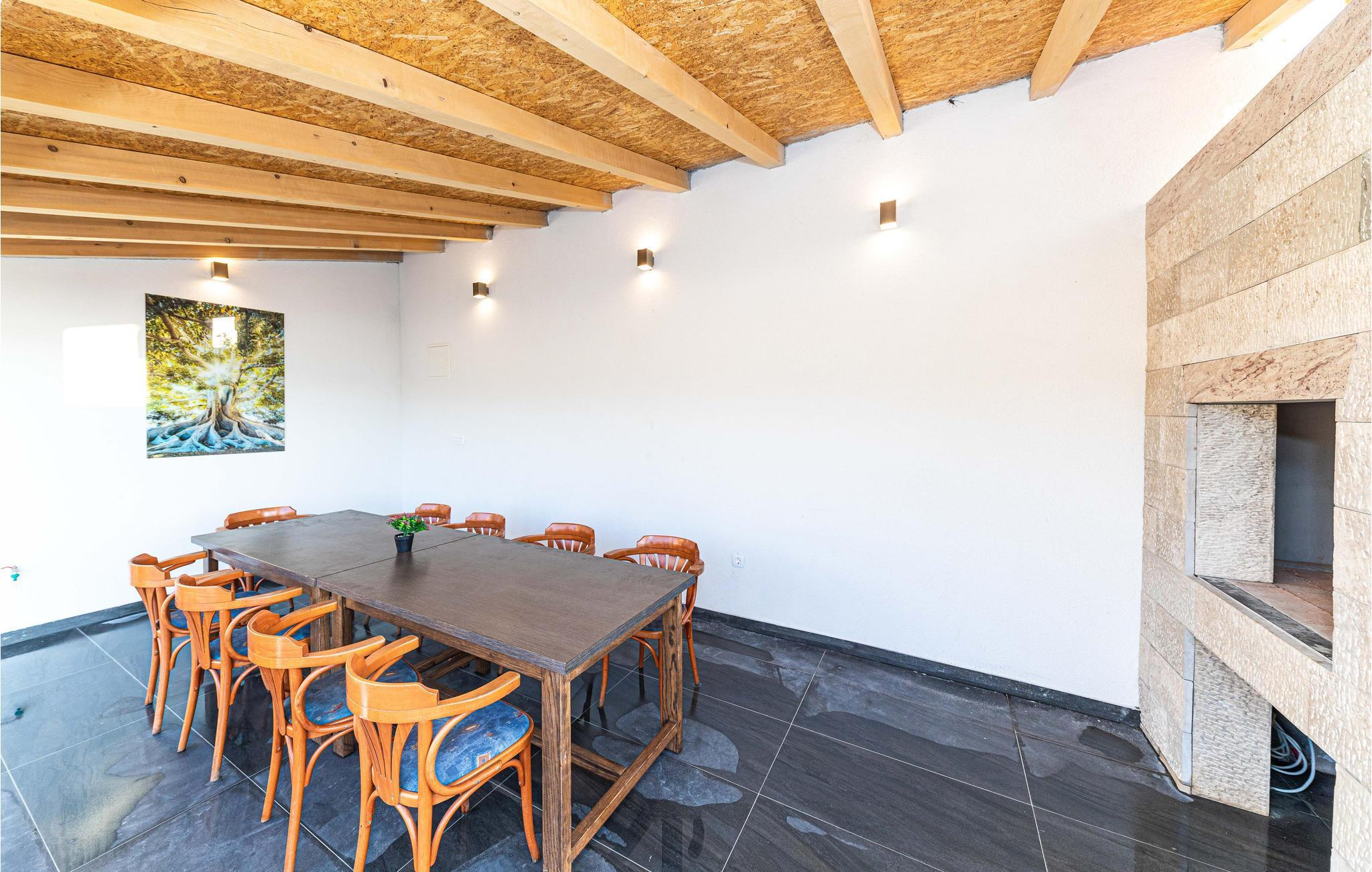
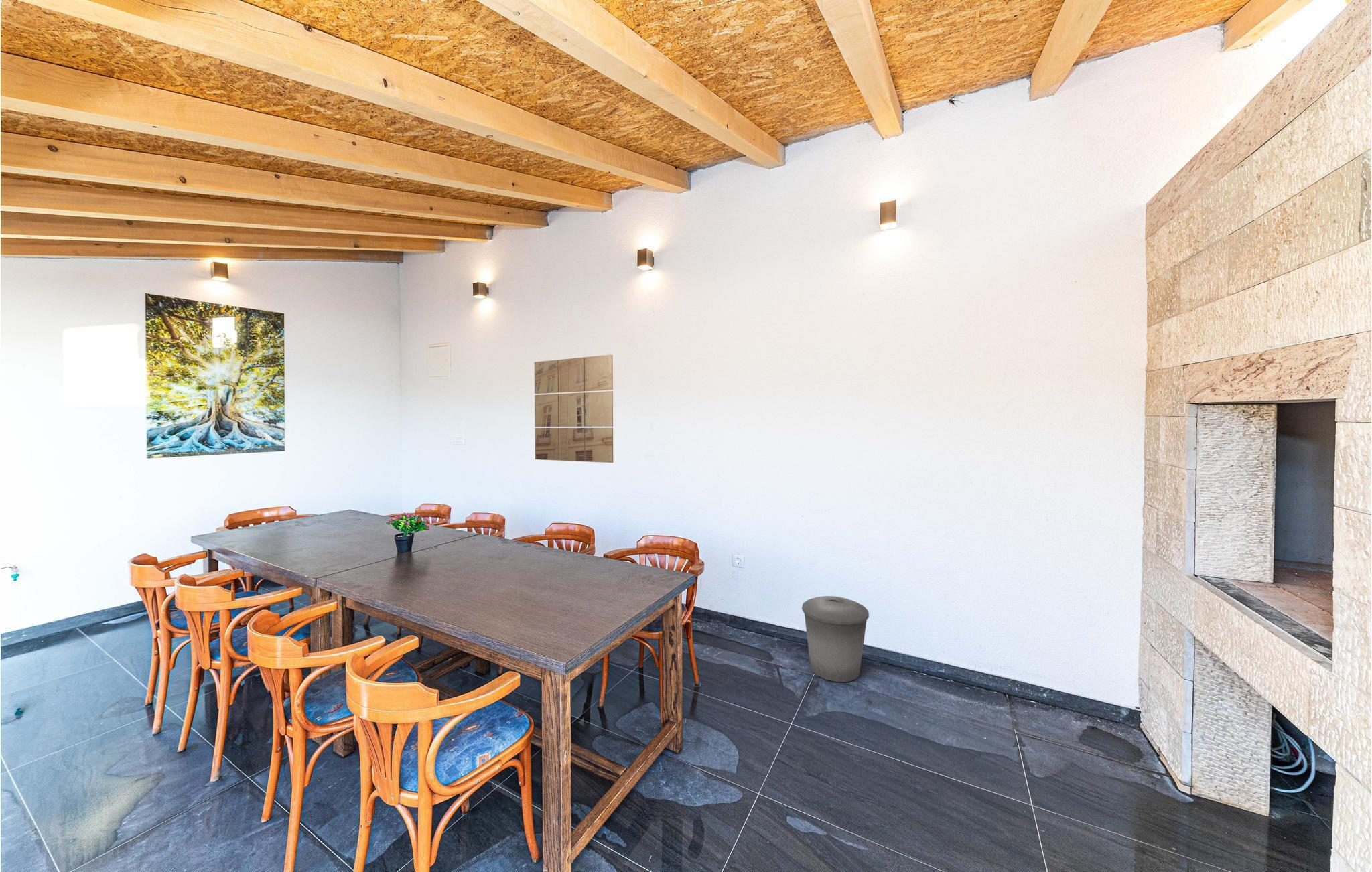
+ trash can (835, 634)
+ wall art (571, 410)
